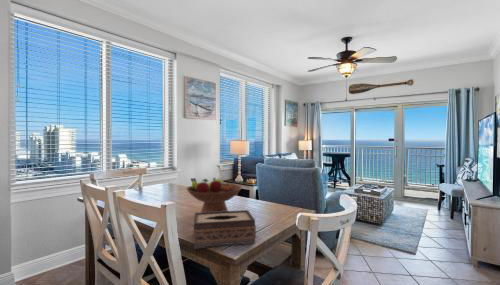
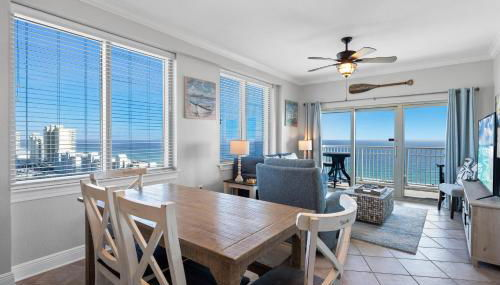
- tissue box (223, 227)
- fruit bowl (214, 195)
